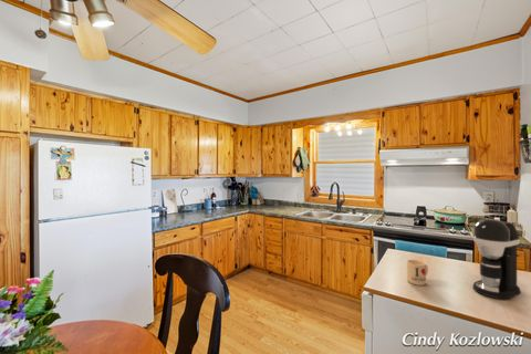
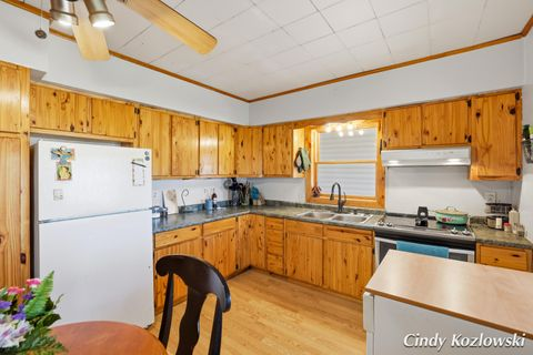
- coffee maker (496, 253)
- mug (418, 271)
